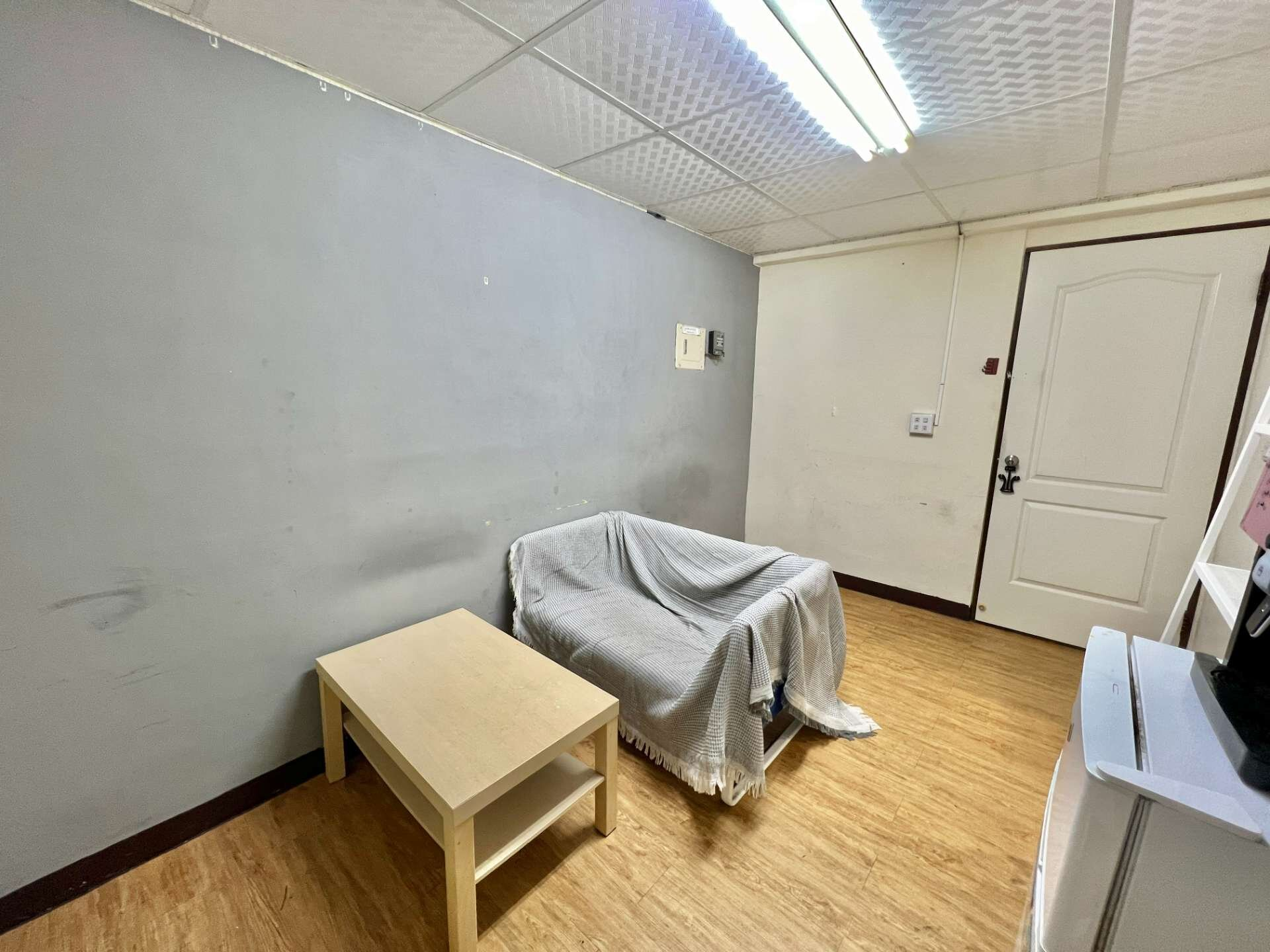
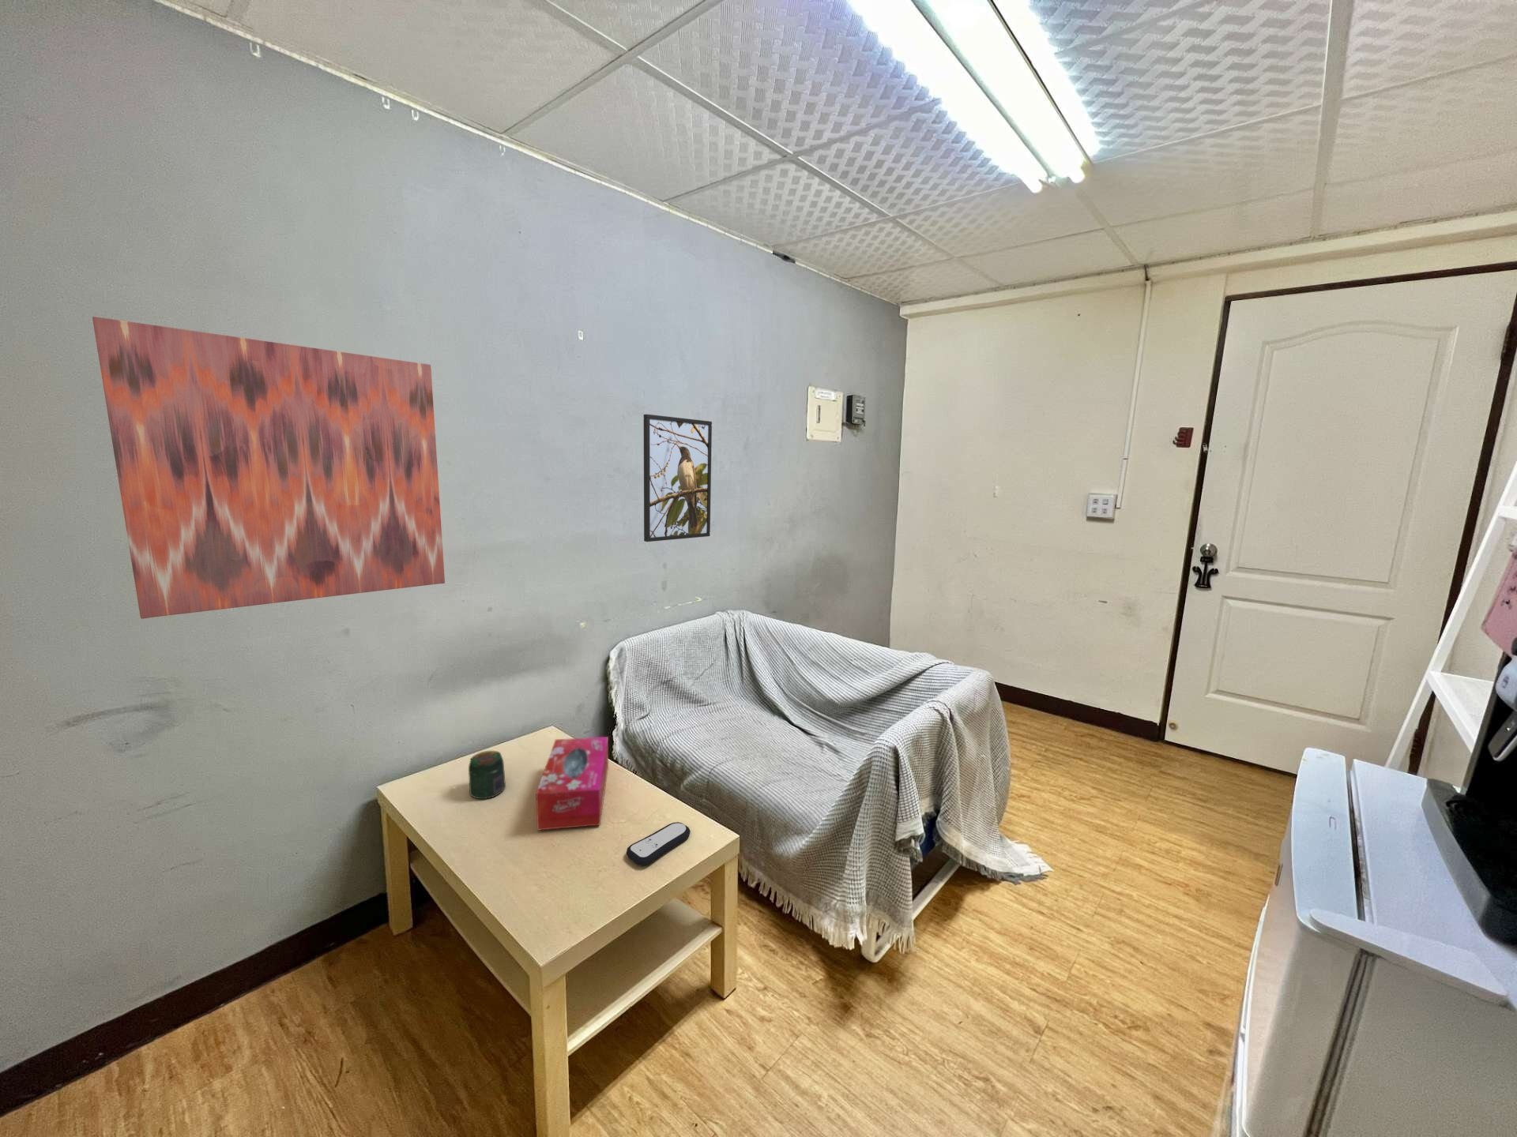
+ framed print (678, 479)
+ wall art (302, 475)
+ remote control (659, 842)
+ tissue box (576, 779)
+ jar (486, 774)
